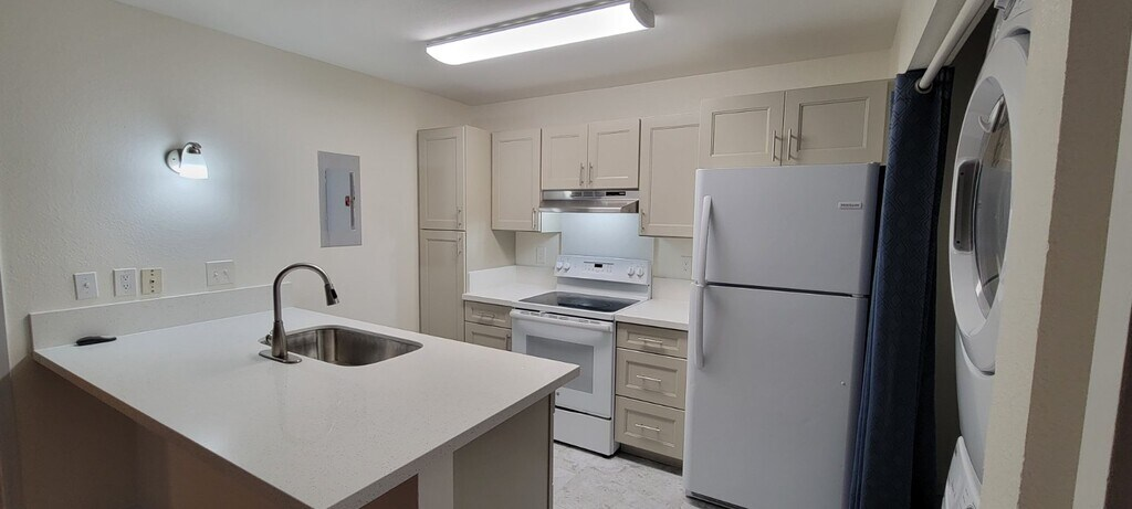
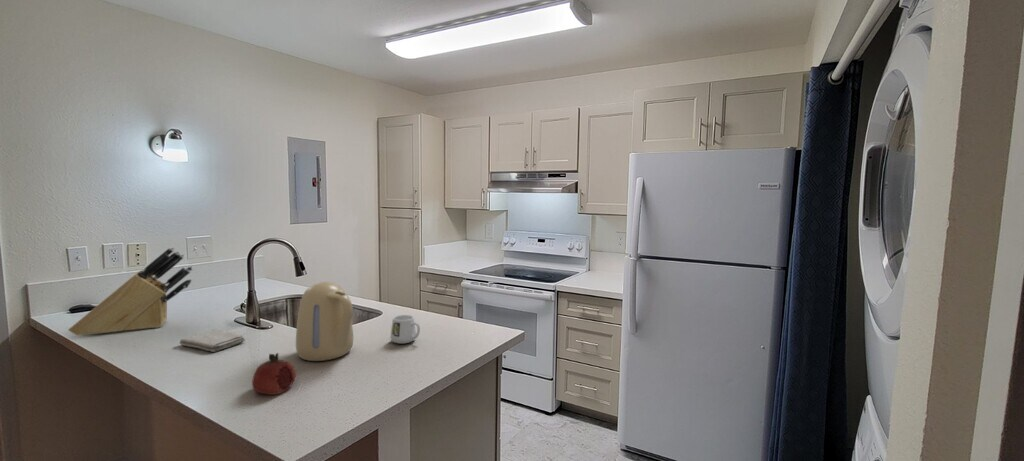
+ knife block (135, 288)
+ washcloth (213, 339)
+ fruit (274, 371)
+ mug (406, 329)
+ kettle (327, 318)
